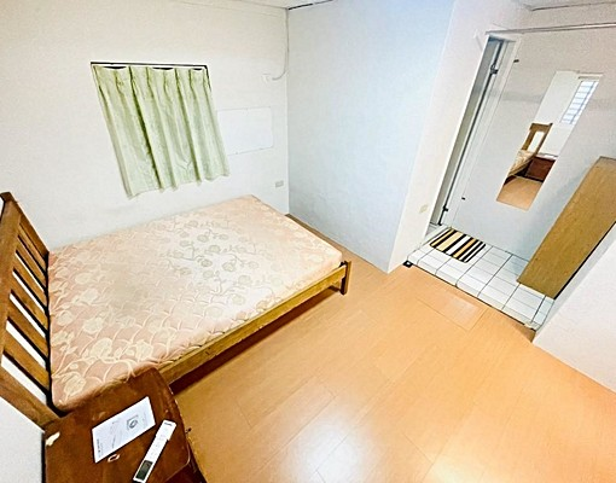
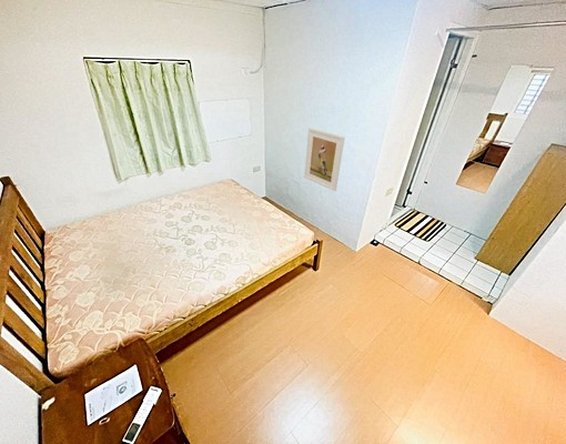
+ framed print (322, 159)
